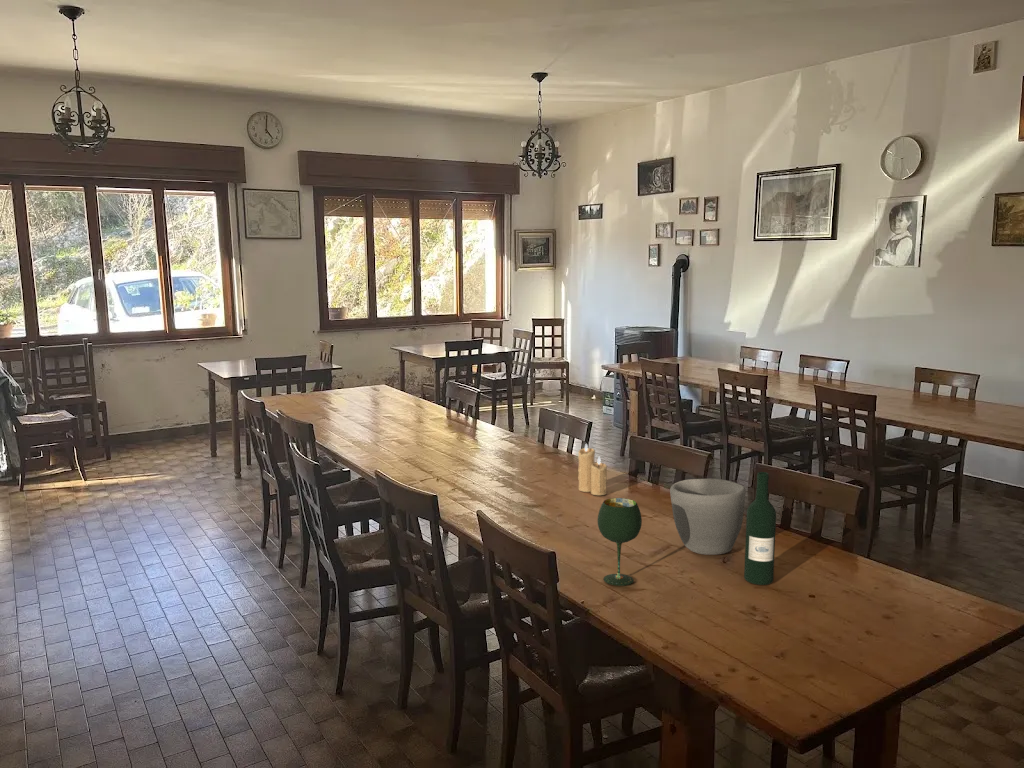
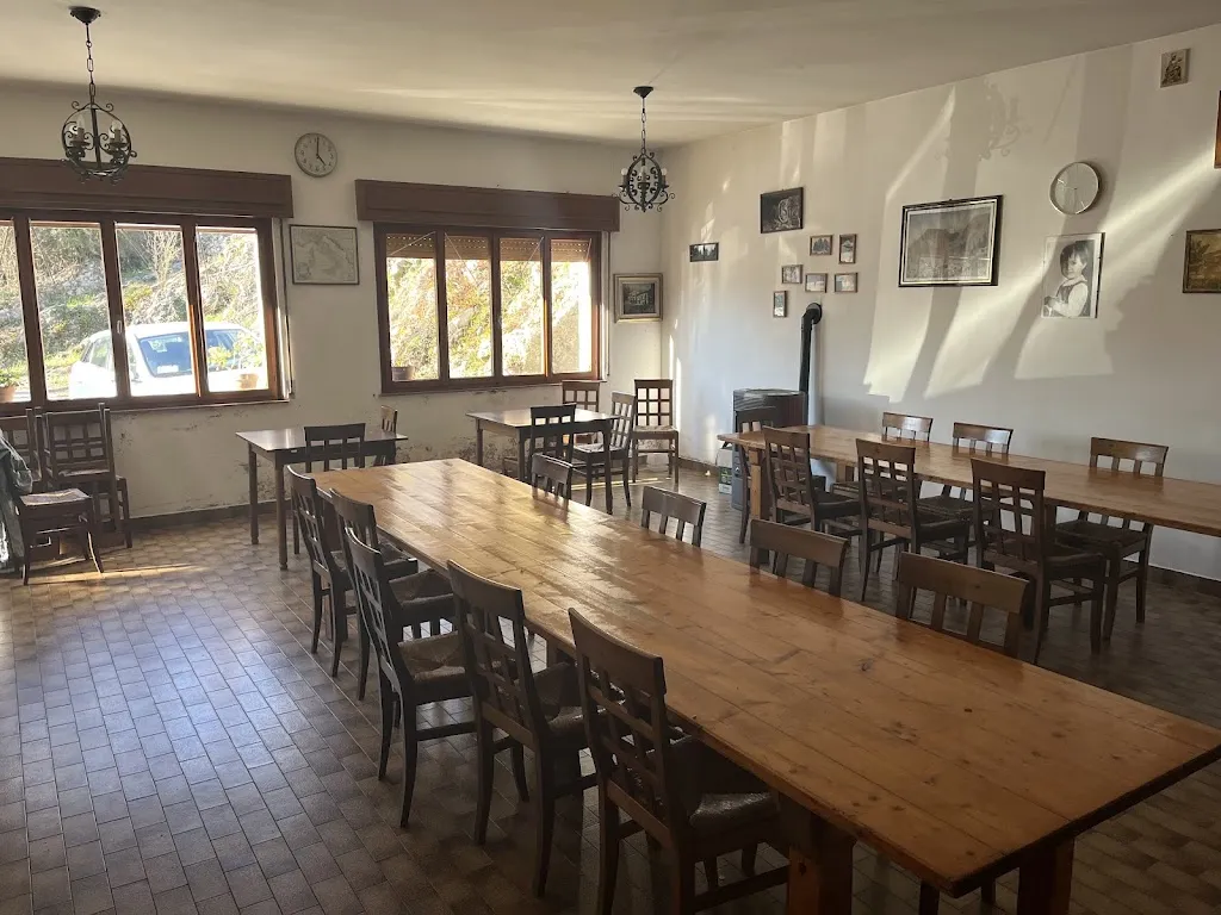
- candle (592, 468)
- wine glass (619, 541)
- wine bottle (760, 527)
- bowl (706, 517)
